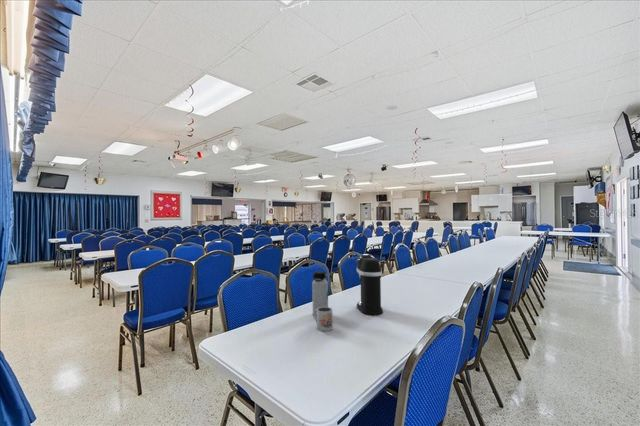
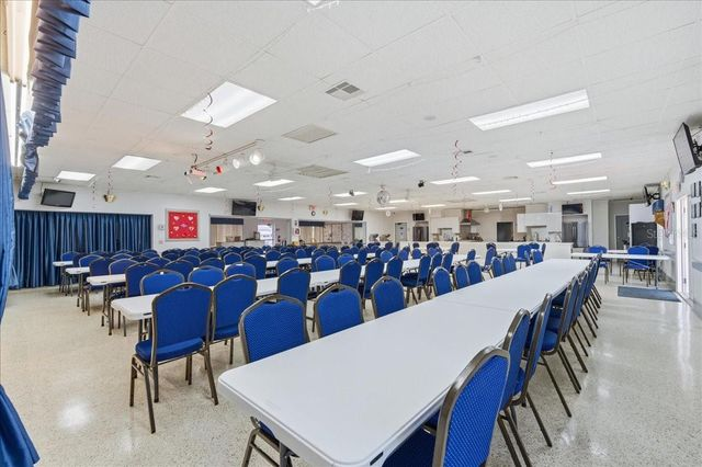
- water bottle (320, 293)
- coffee maker (369, 282)
- mug (322, 317)
